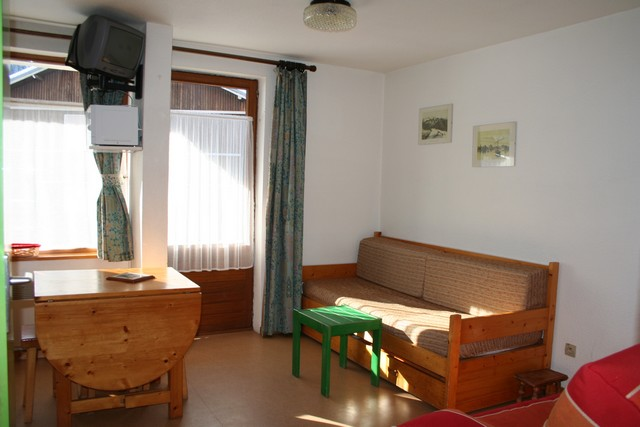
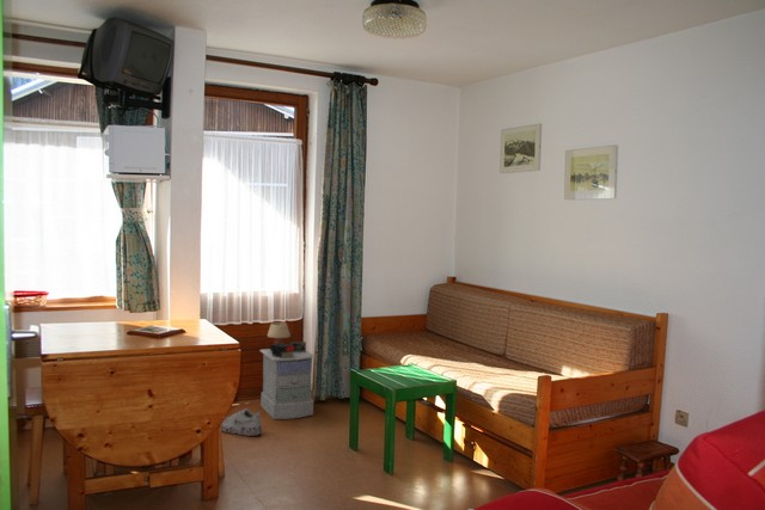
+ shoe (238, 419)
+ nightstand (289, 368)
